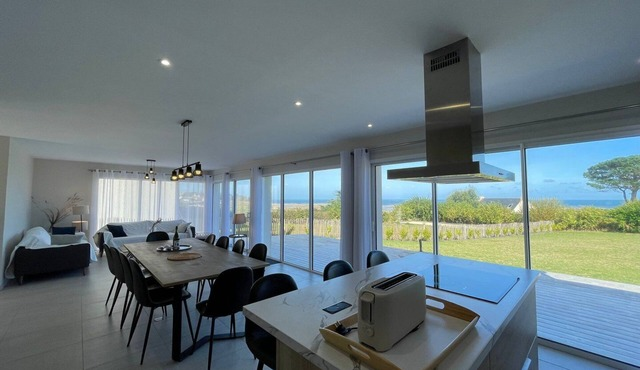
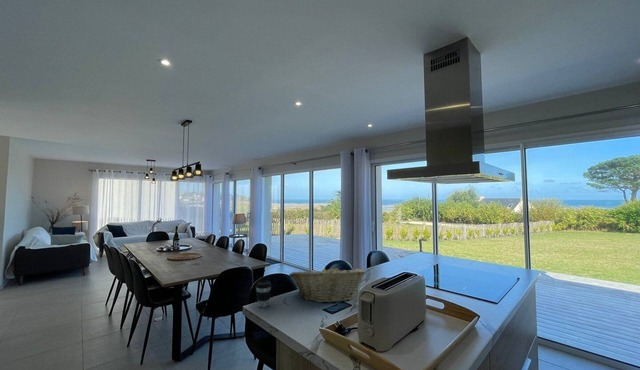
+ coffee cup (263, 294)
+ fruit basket (327, 279)
